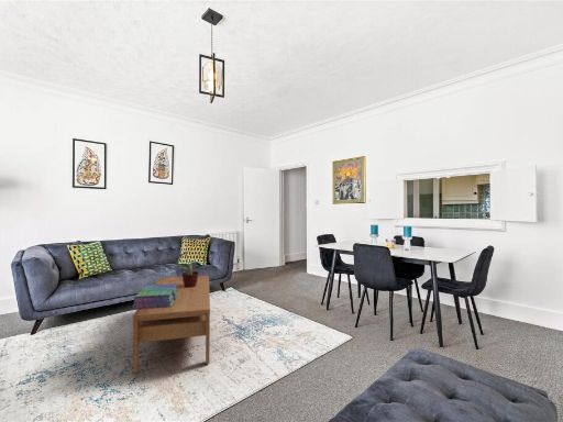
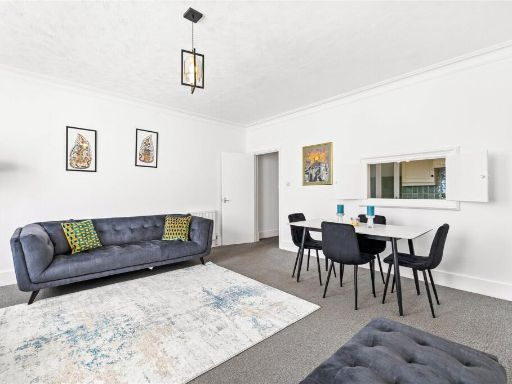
- stack of books (157, 295)
- potted plant (183, 267)
- coffee table (179, 312)
